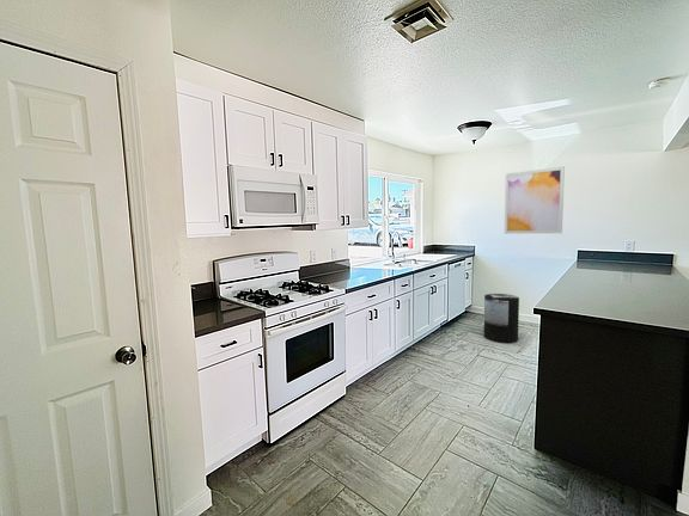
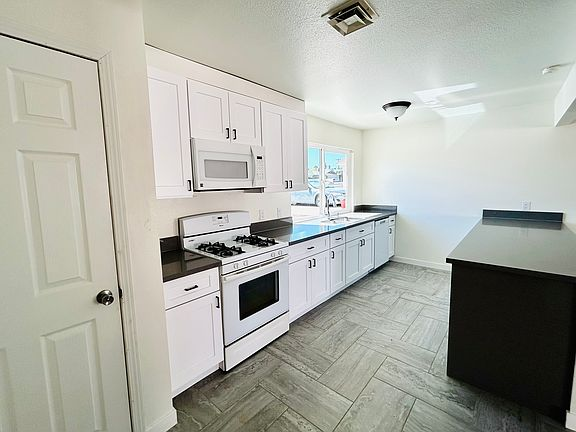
- wall art (532, 202)
- trash can (500, 317)
